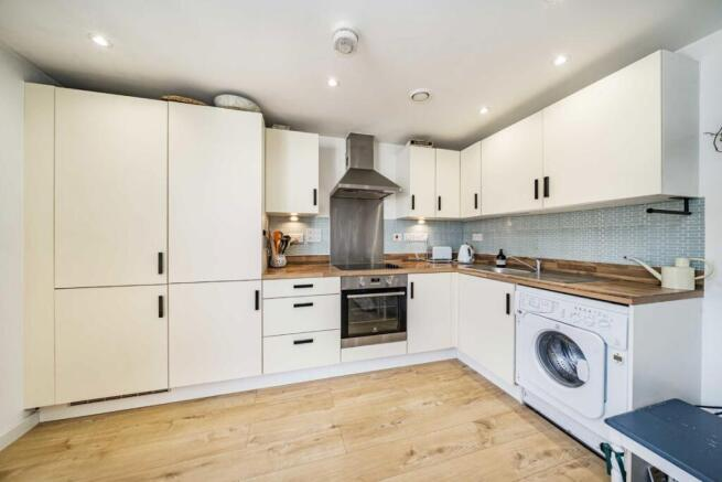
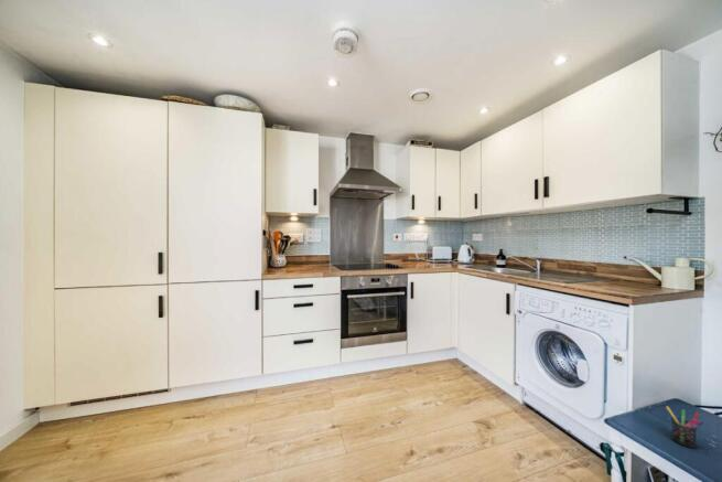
+ pen holder (685, 425)
